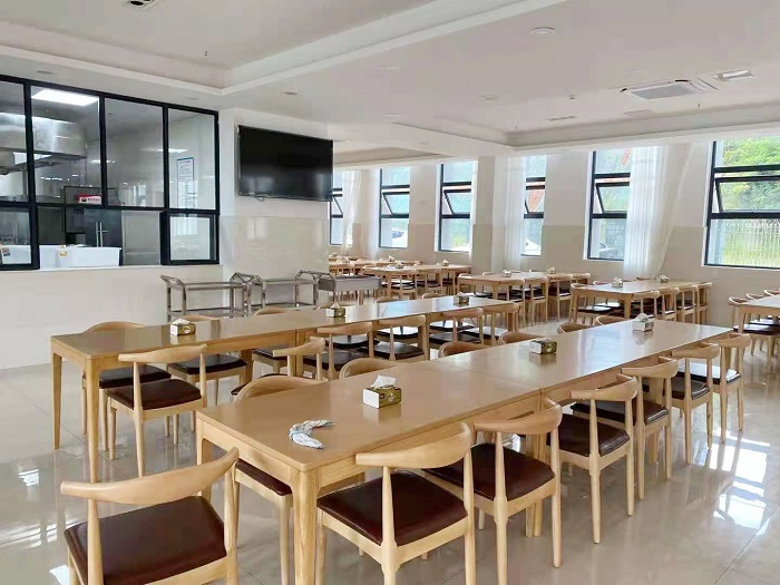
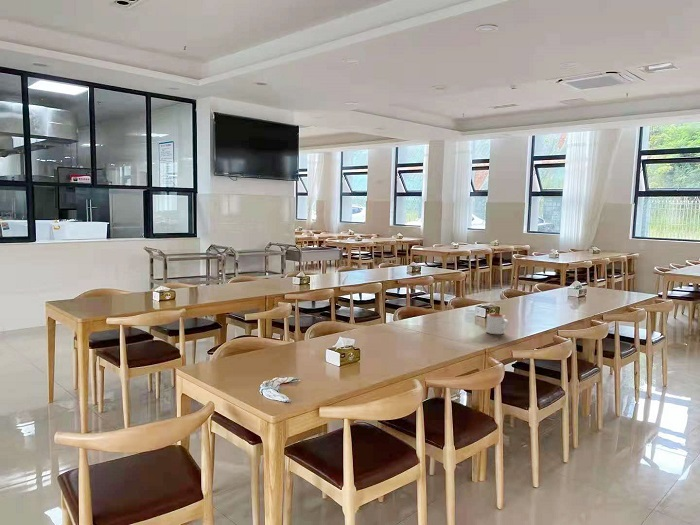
+ mug (497, 324)
